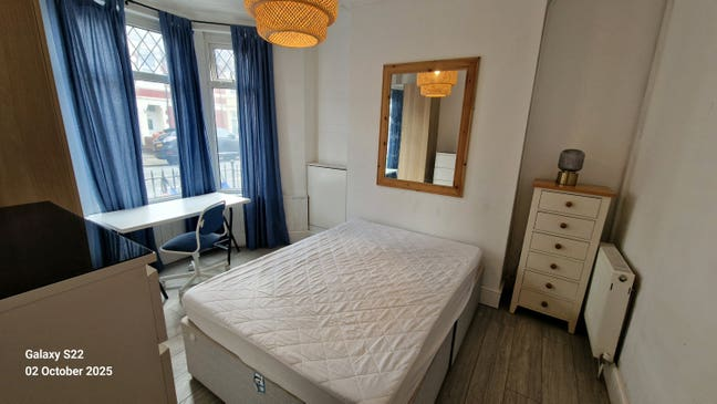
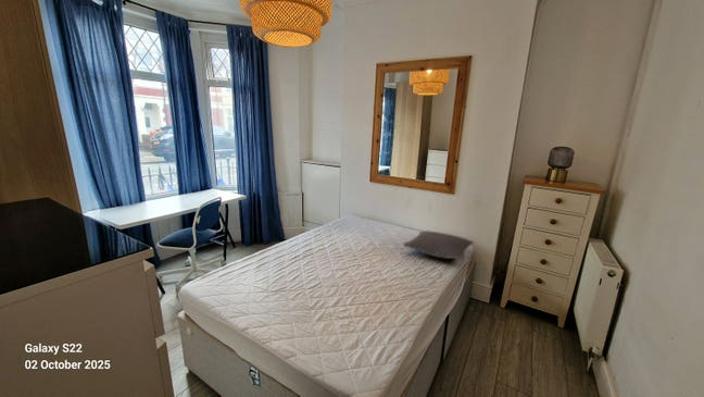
+ pillow (439, 244)
